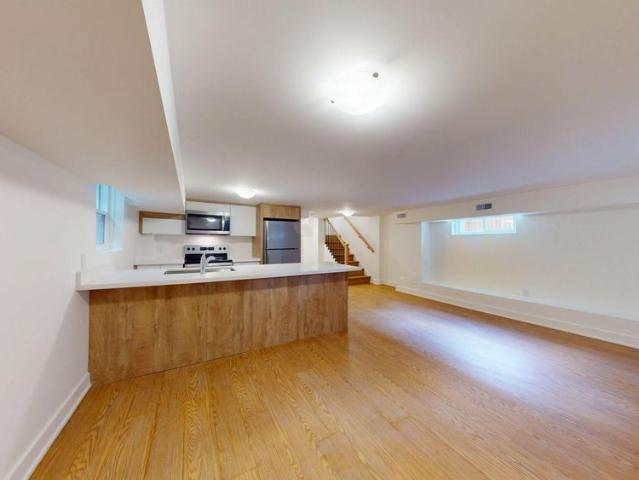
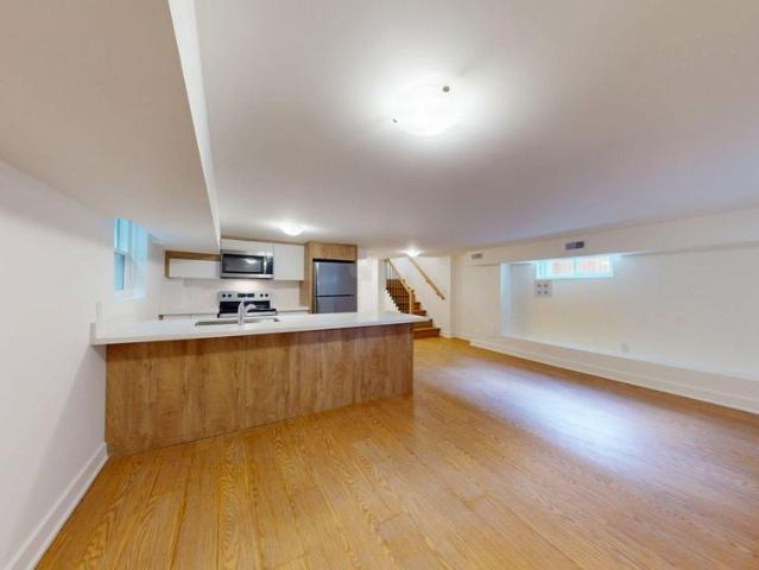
+ wall art (542, 289)
